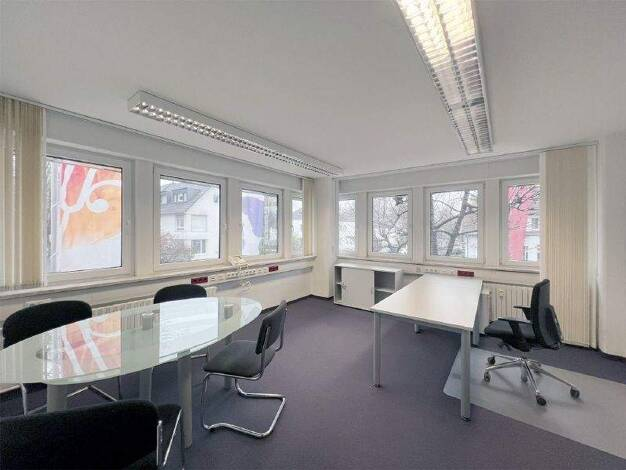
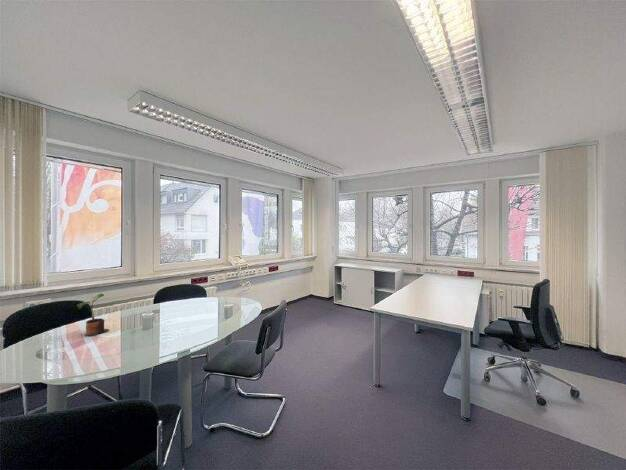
+ potted plant (92, 313)
